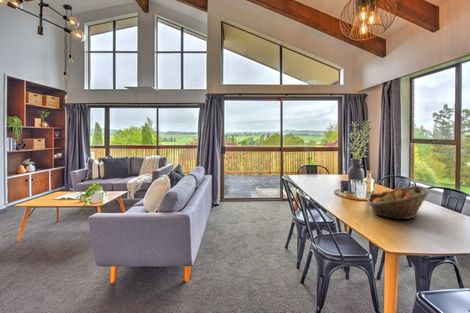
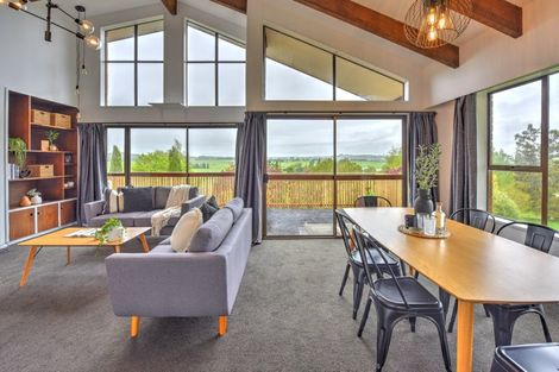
- fruit basket (396, 200)
